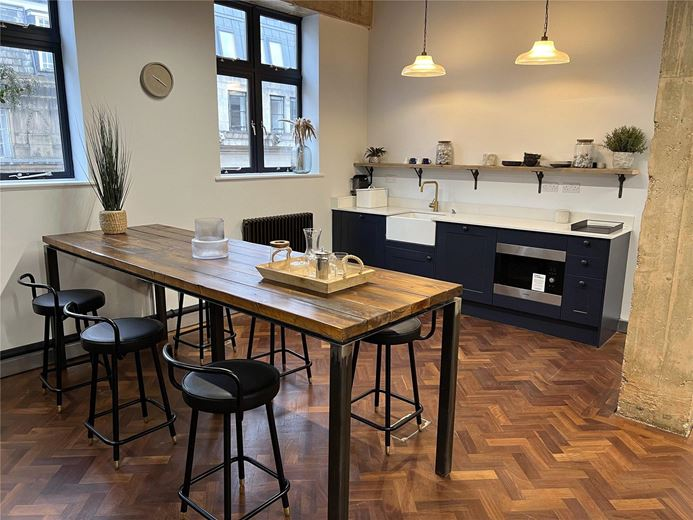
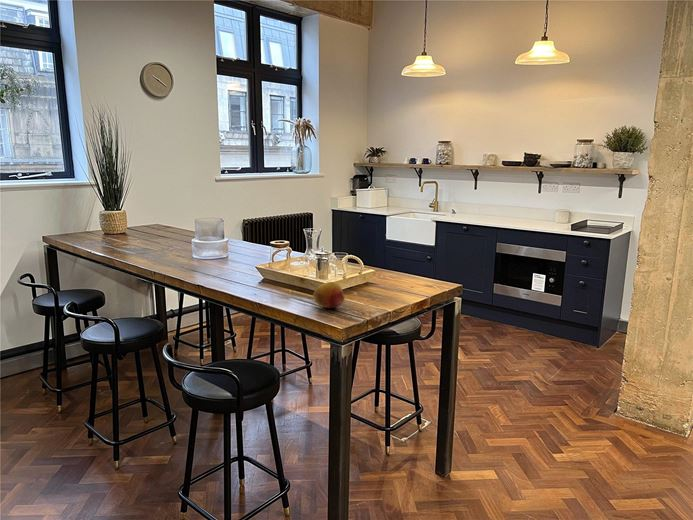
+ fruit (329, 294)
